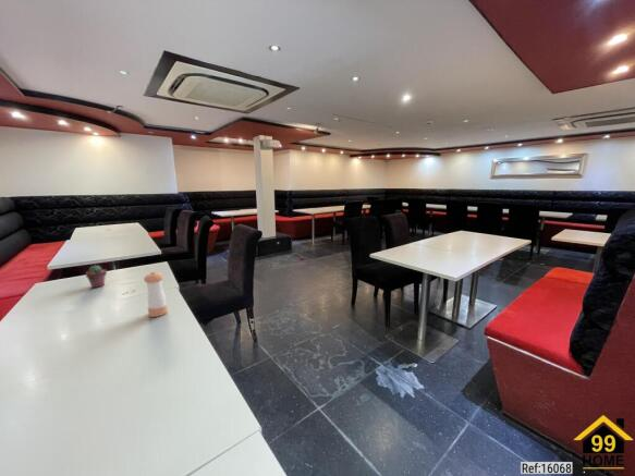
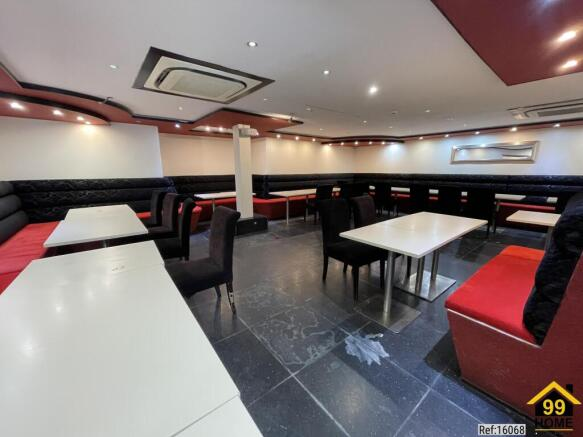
- pepper shaker (155, 292)
- potted succulent (96, 276)
